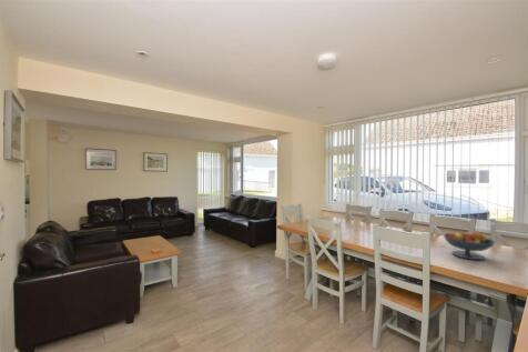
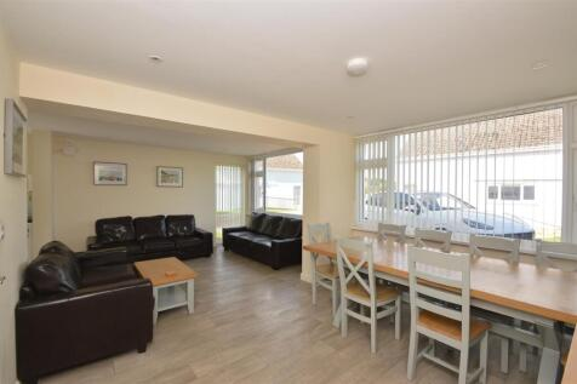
- fruit bowl (467, 243)
